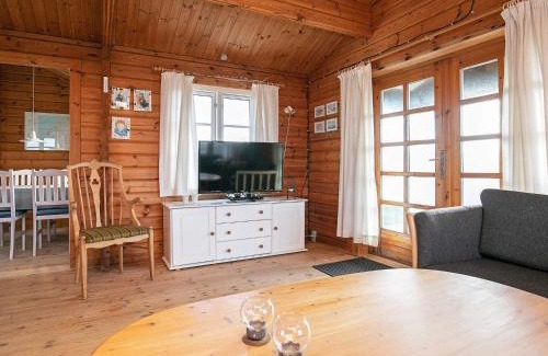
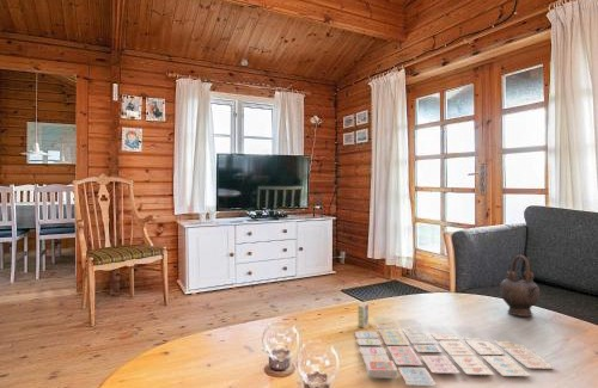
+ board game (439, 334)
+ teapot (521, 285)
